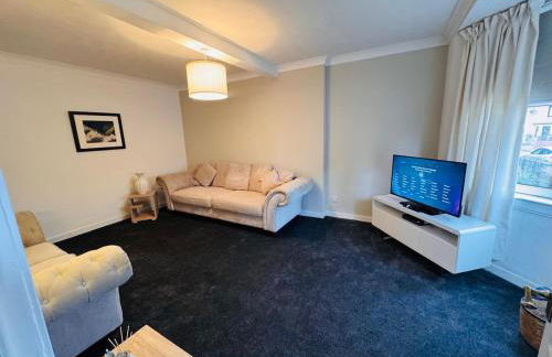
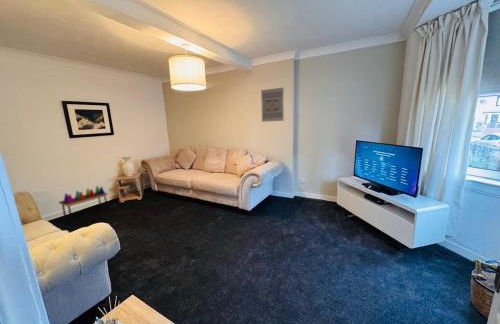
+ wall art (272, 105)
+ stacking toy (84, 201)
